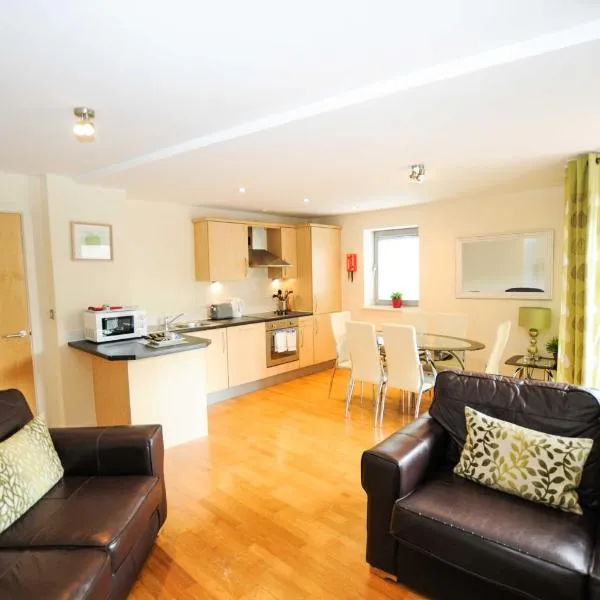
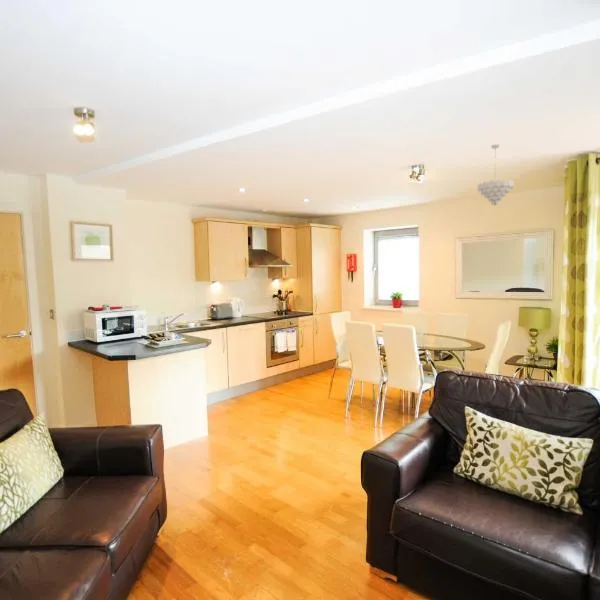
+ pendant light (495, 175)
